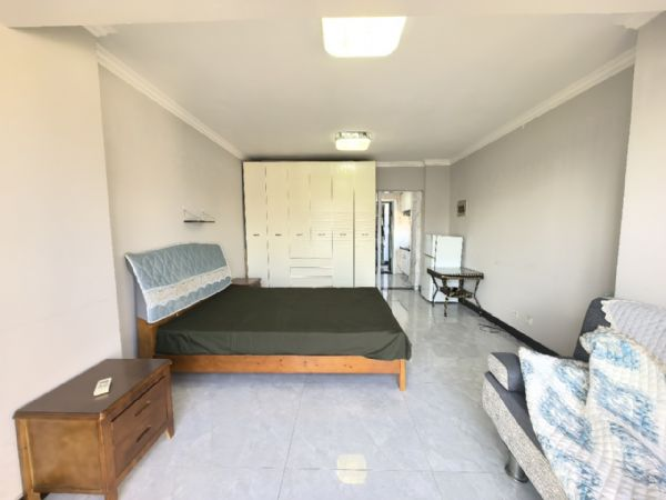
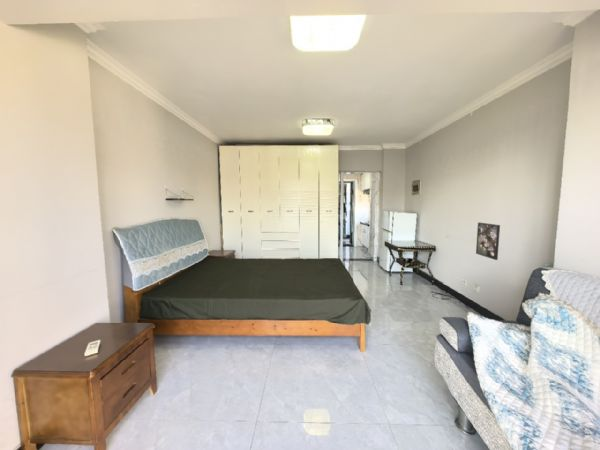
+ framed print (487, 240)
